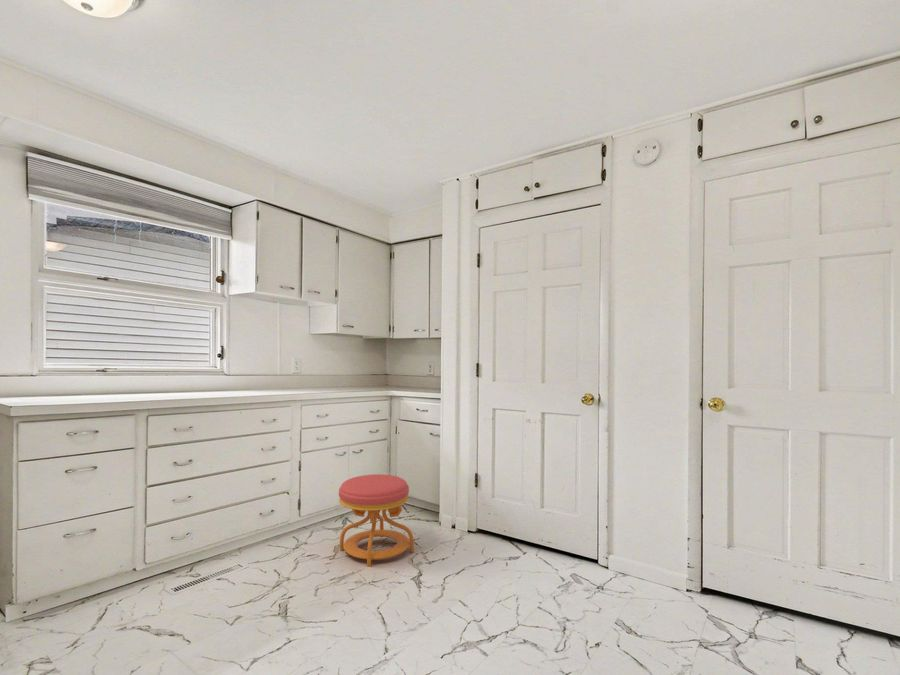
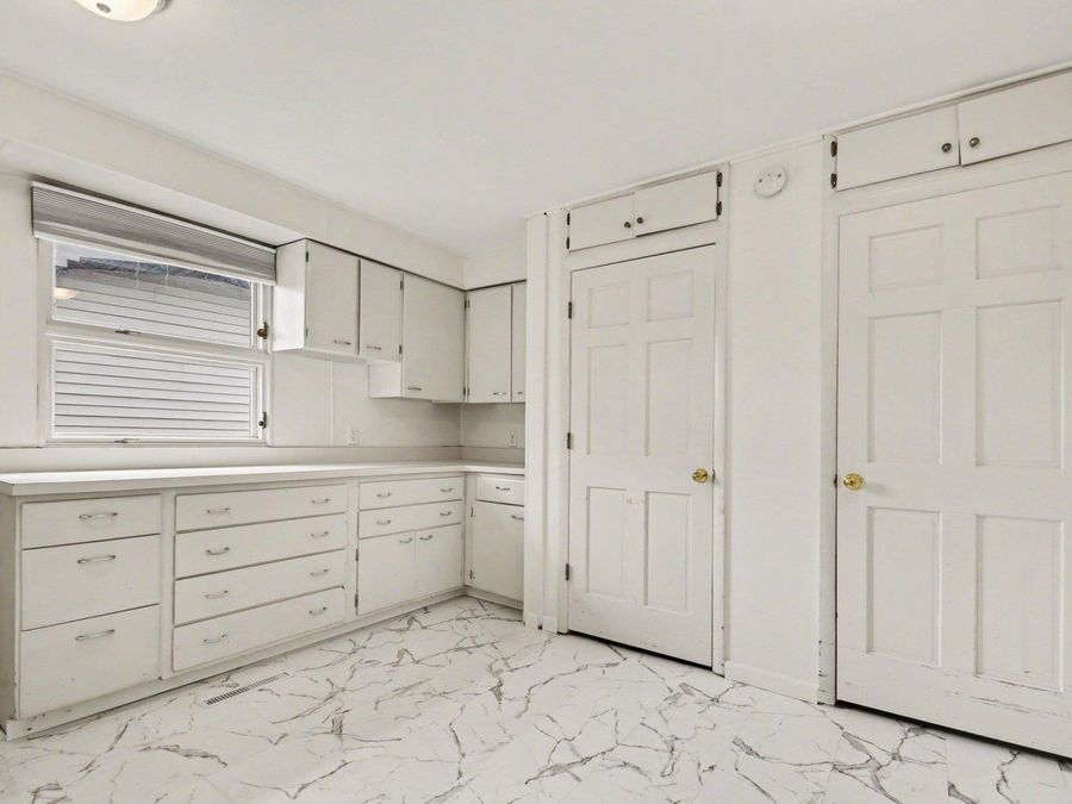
- stool (376, 516)
